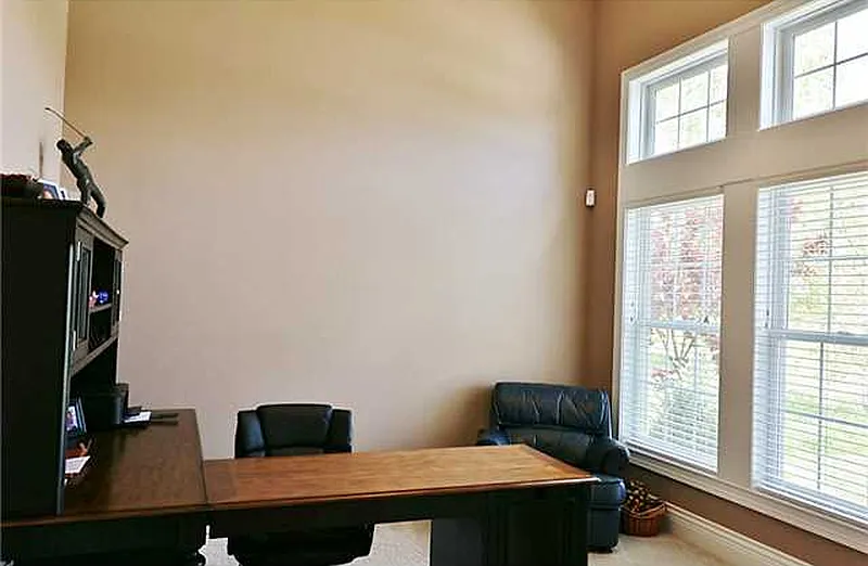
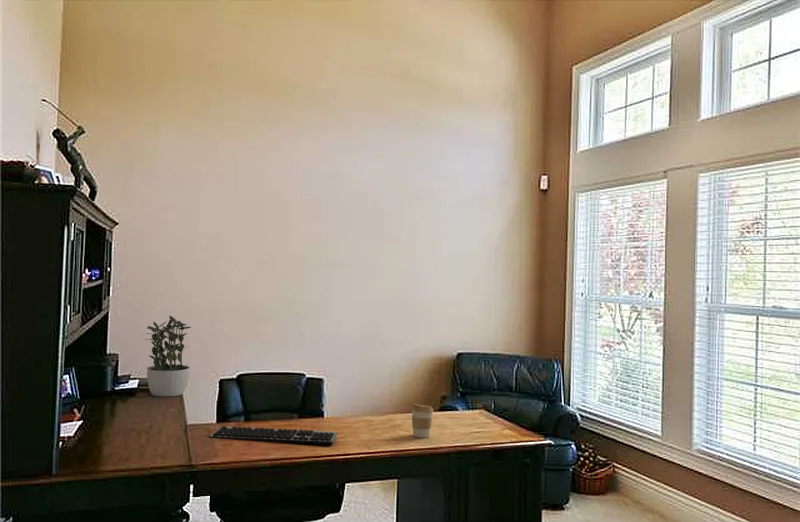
+ coffee cup (422, 419)
+ keyboard (274, 434)
+ potted plant (166, 354)
